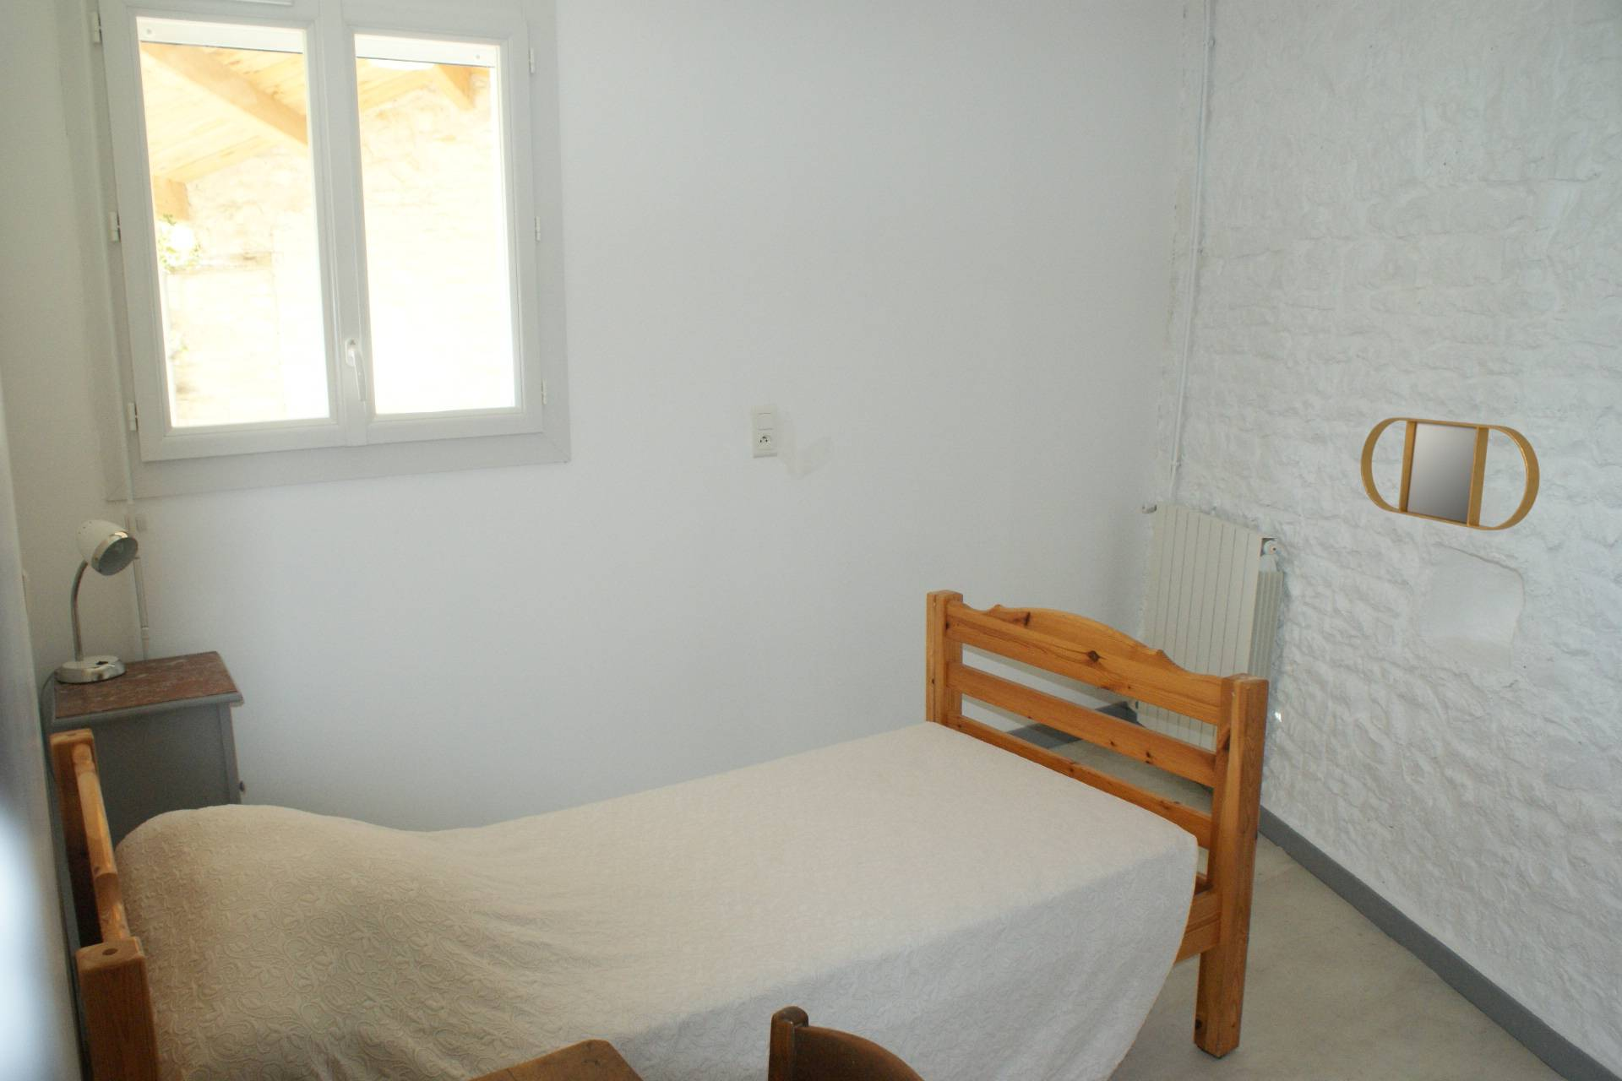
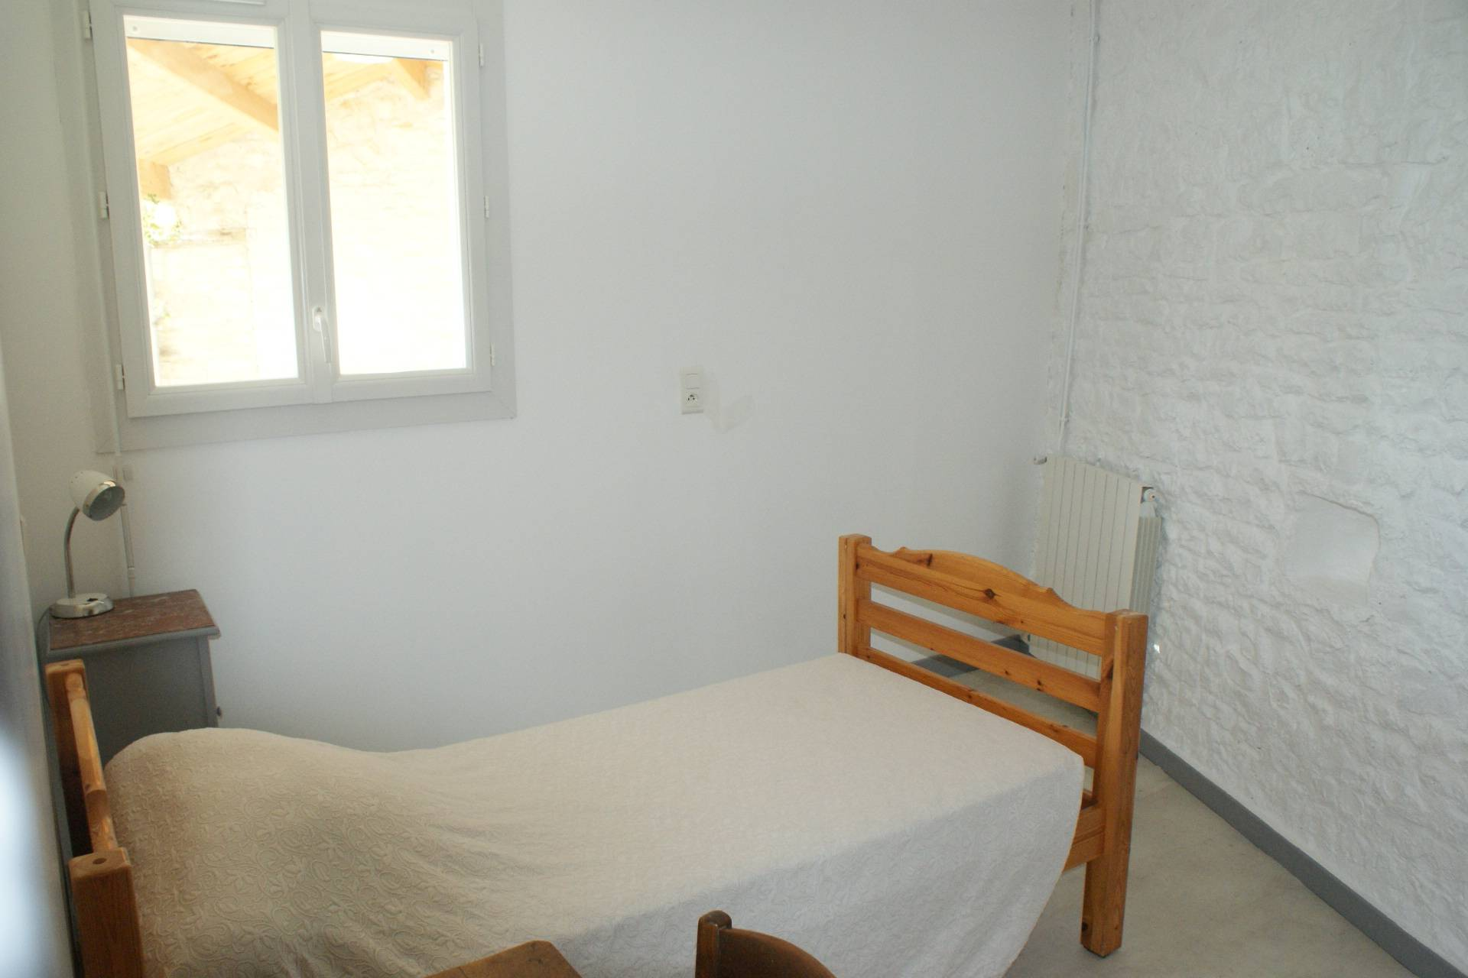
- home mirror (1441, 471)
